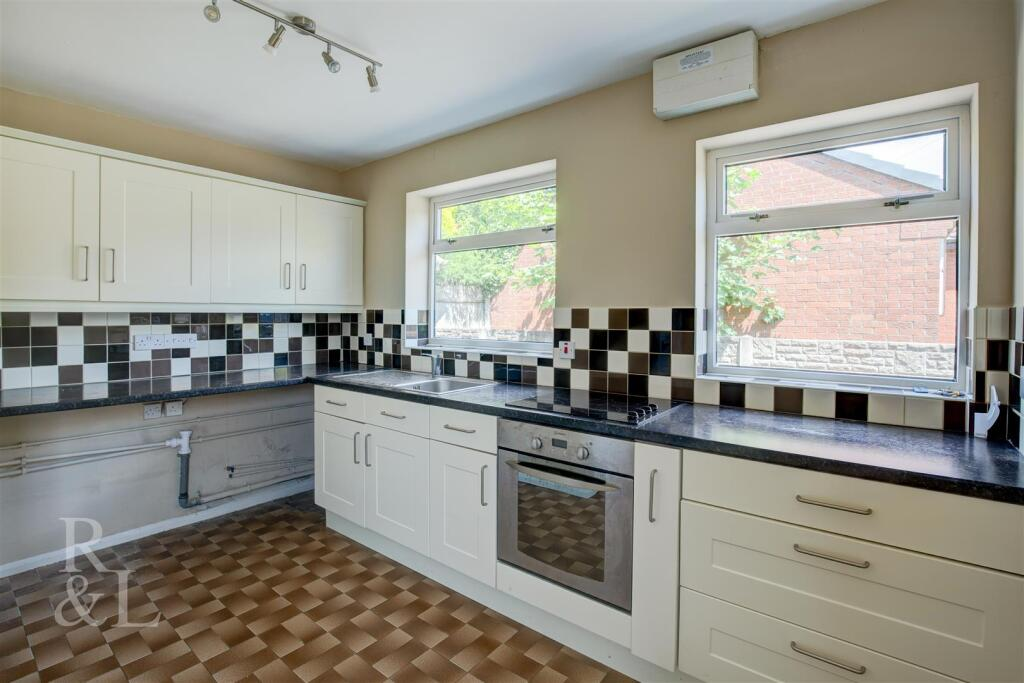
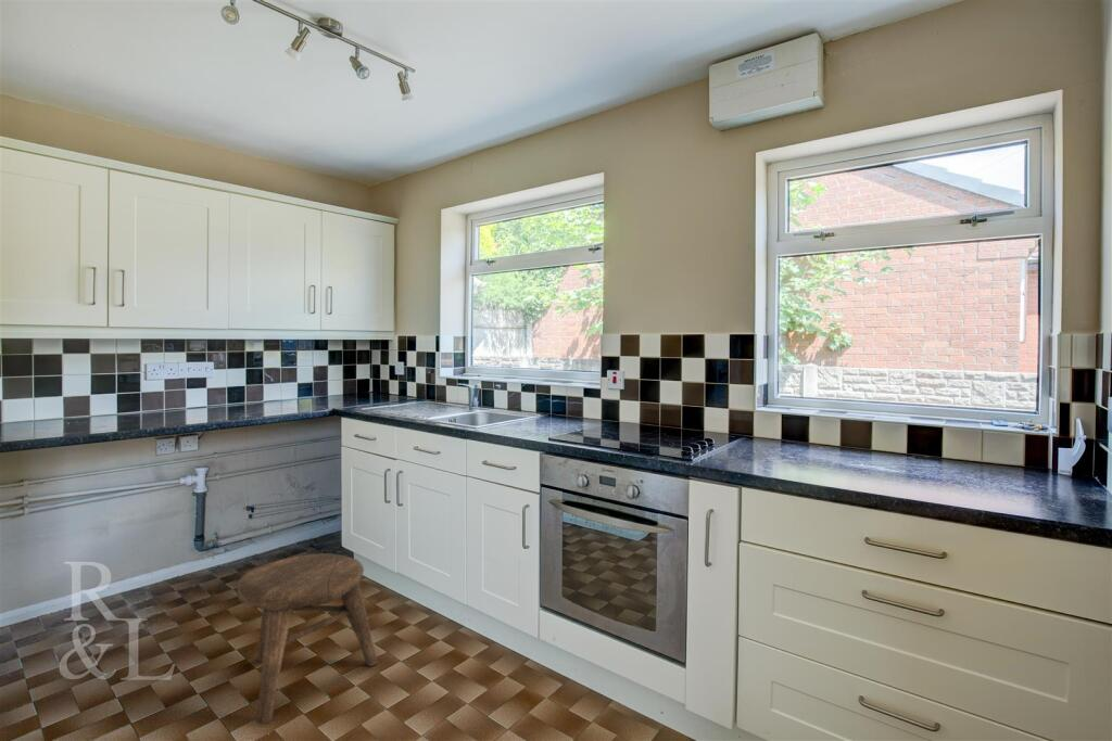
+ stool (300, 630)
